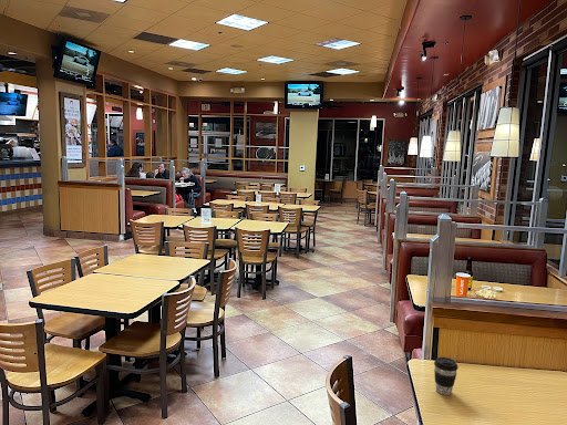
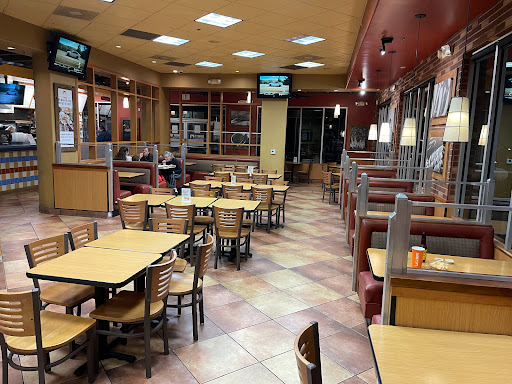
- coffee cup (444, 375)
